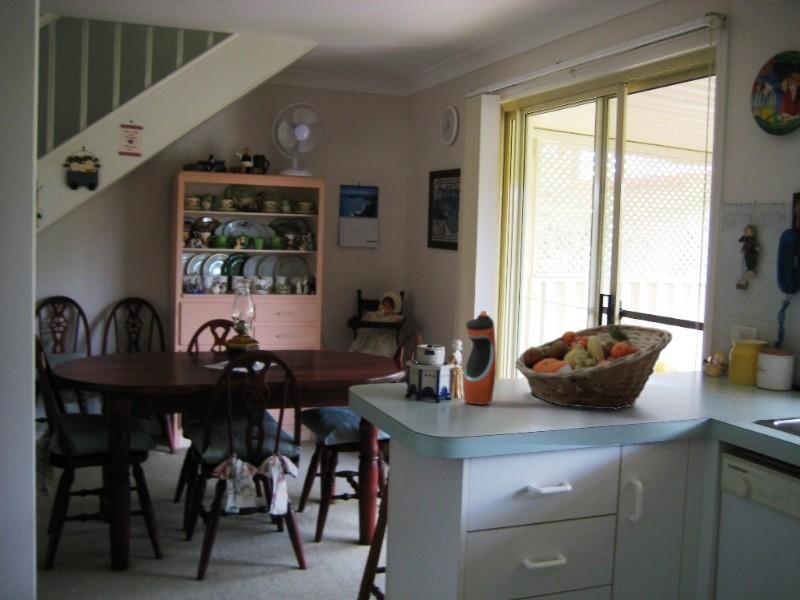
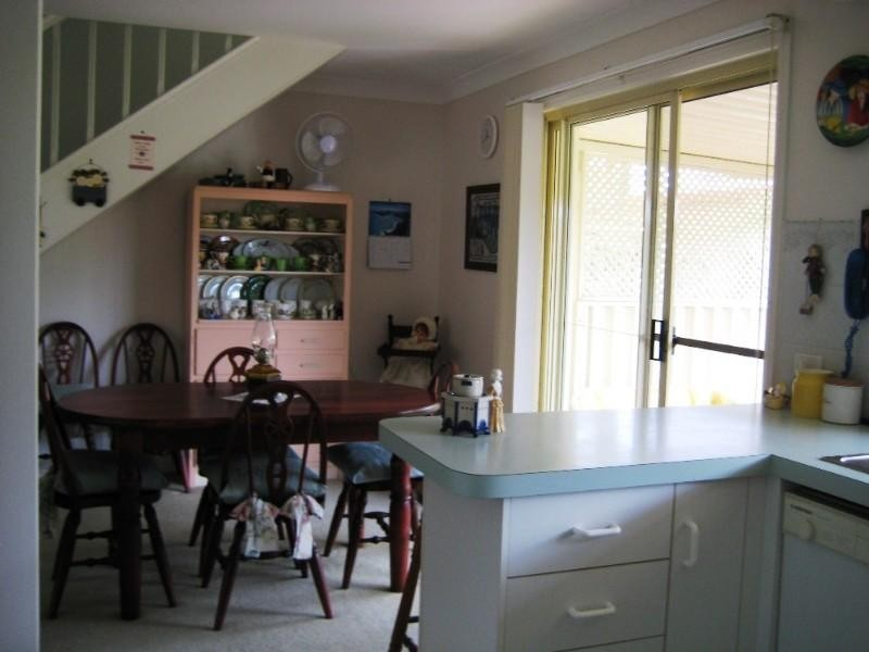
- fruit basket (591, 362)
- water bottle (480, 357)
